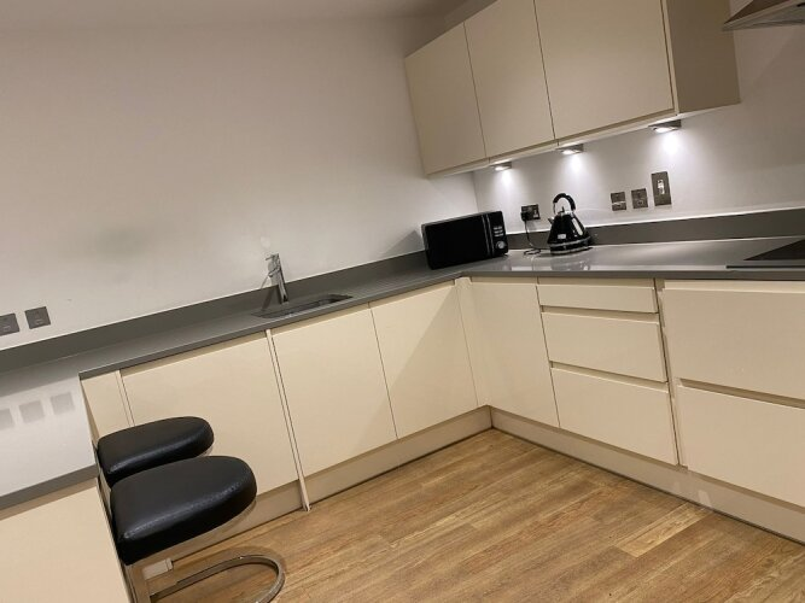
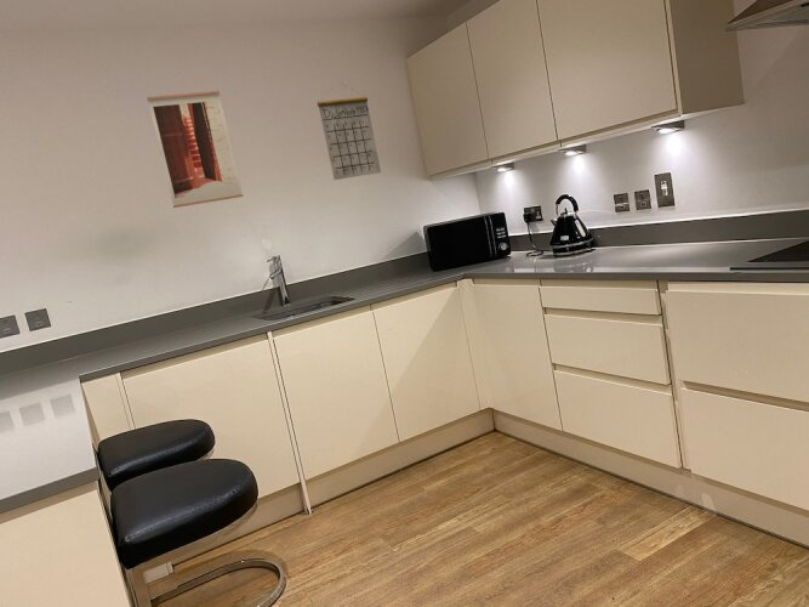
+ wall art (196, 148)
+ calendar (348, 129)
